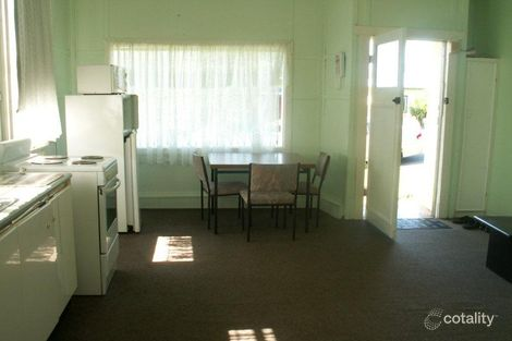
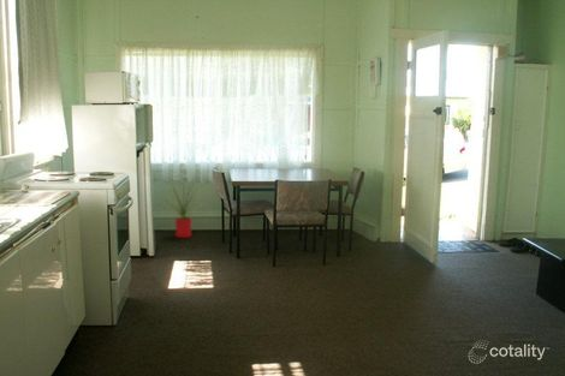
+ house plant (183, 208)
